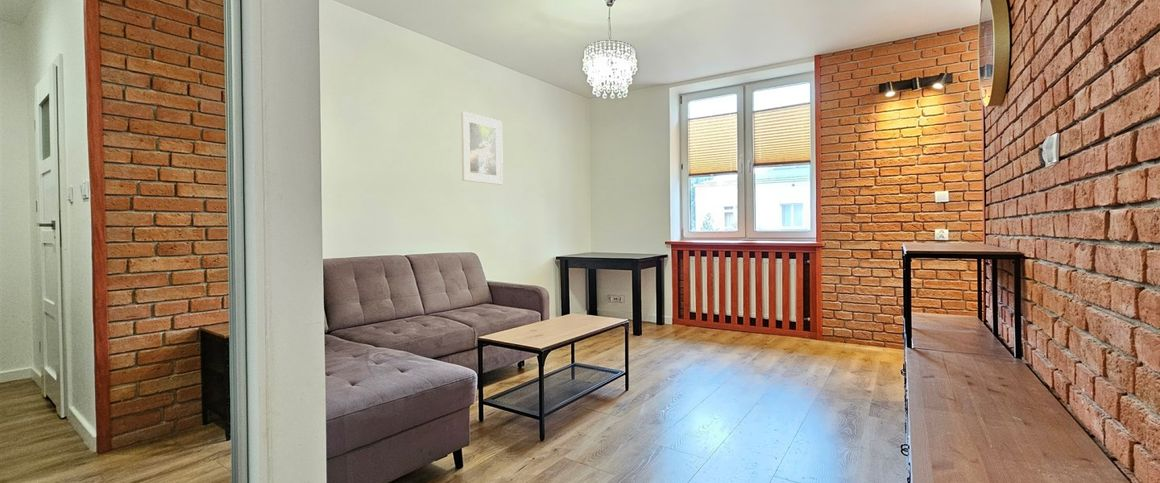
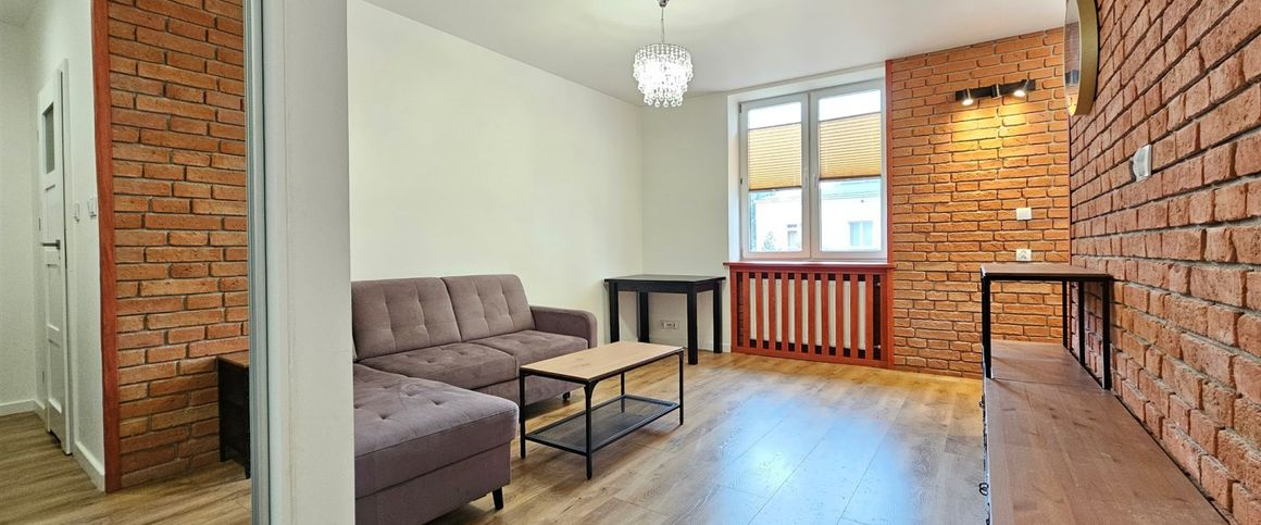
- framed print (482, 149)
